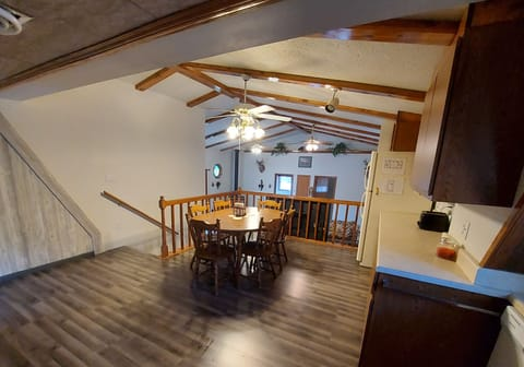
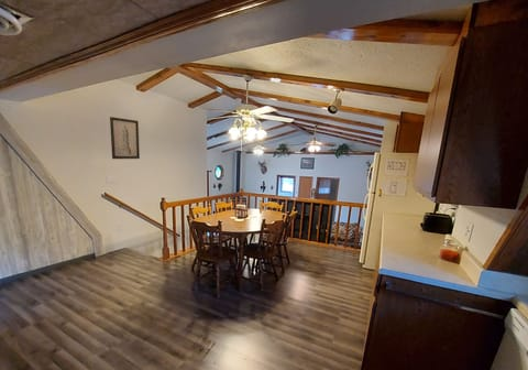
+ wall art (125, 139)
